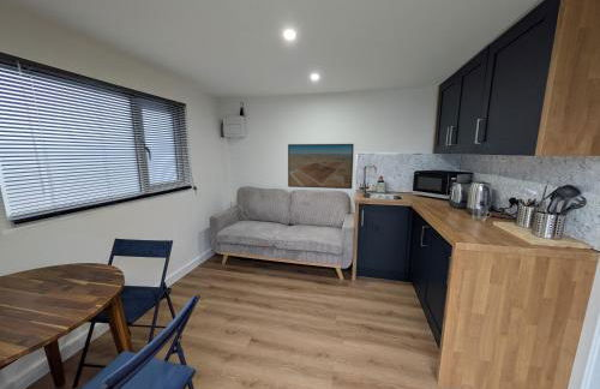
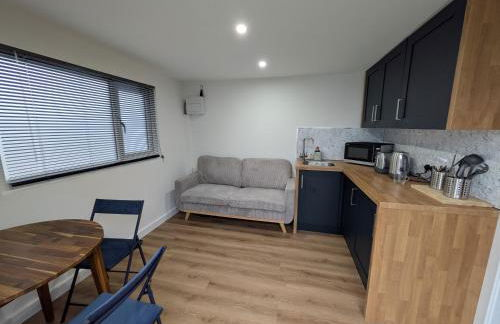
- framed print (319, 166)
